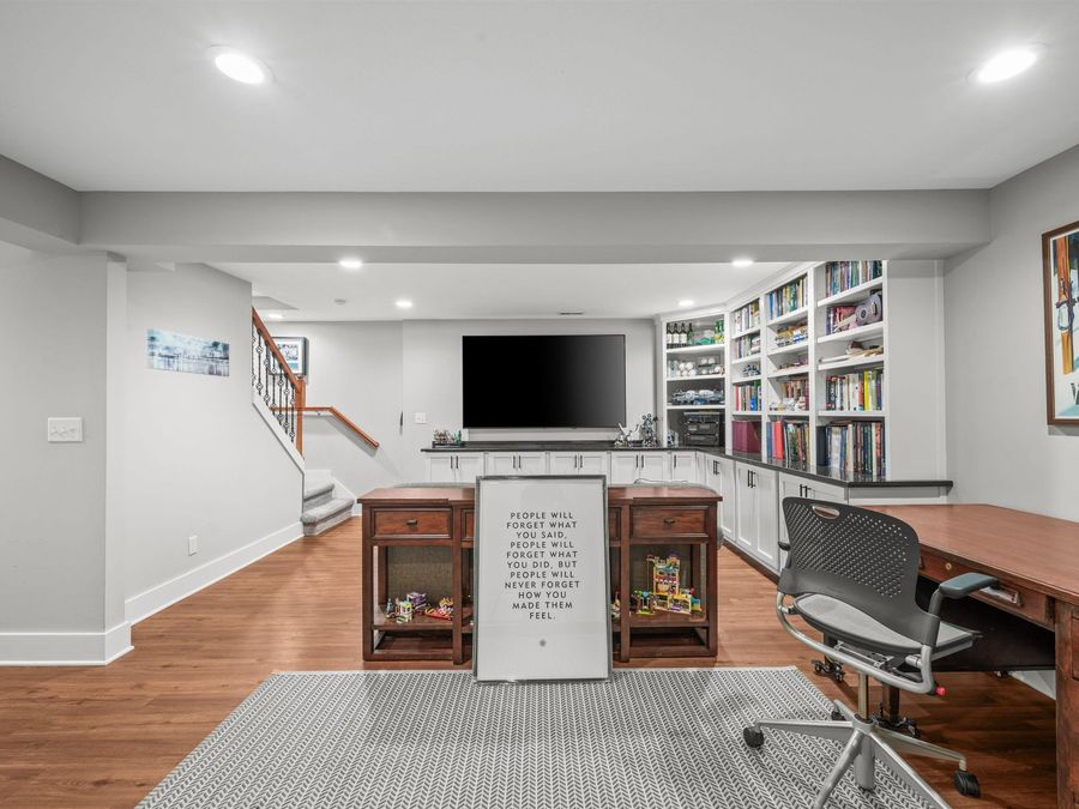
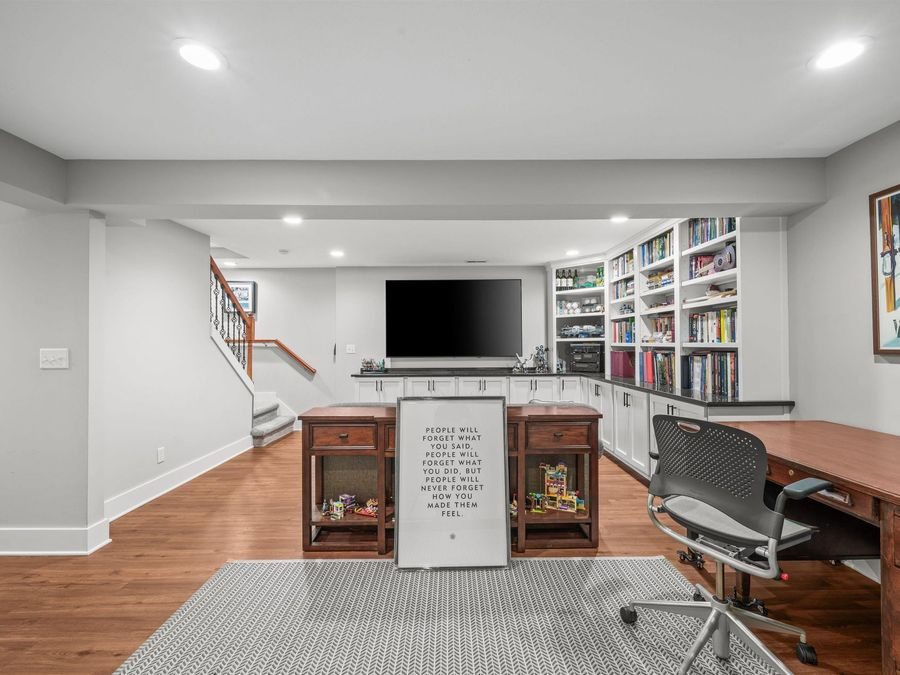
- wall art (192, 355)
